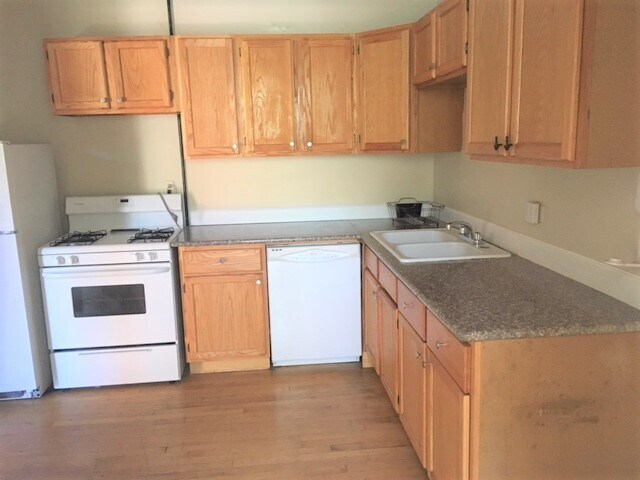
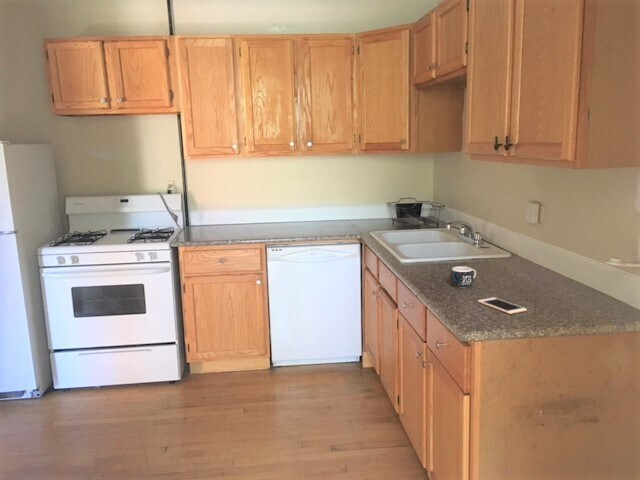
+ cell phone (501, 305)
+ mug (464, 276)
